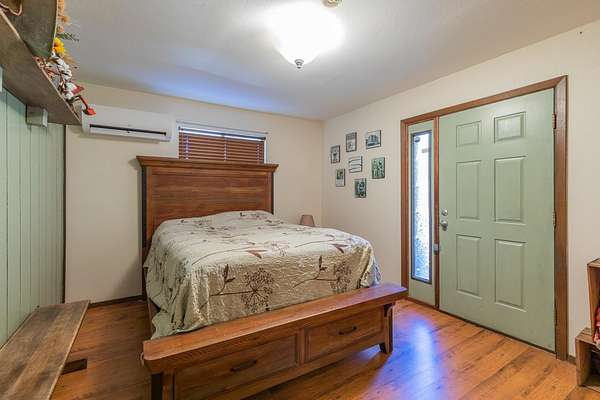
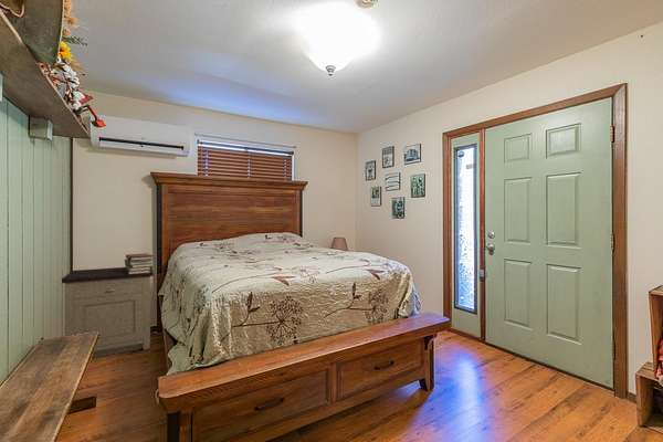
+ nightstand (112, 308)
+ book stack (138, 263)
